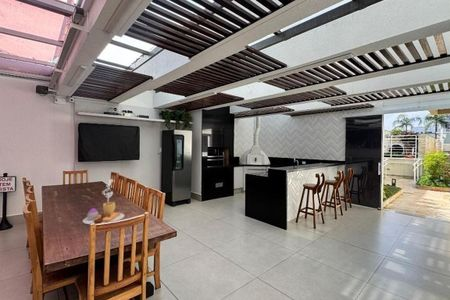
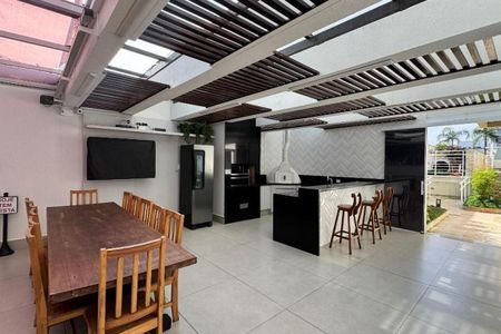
- tea set (106, 195)
